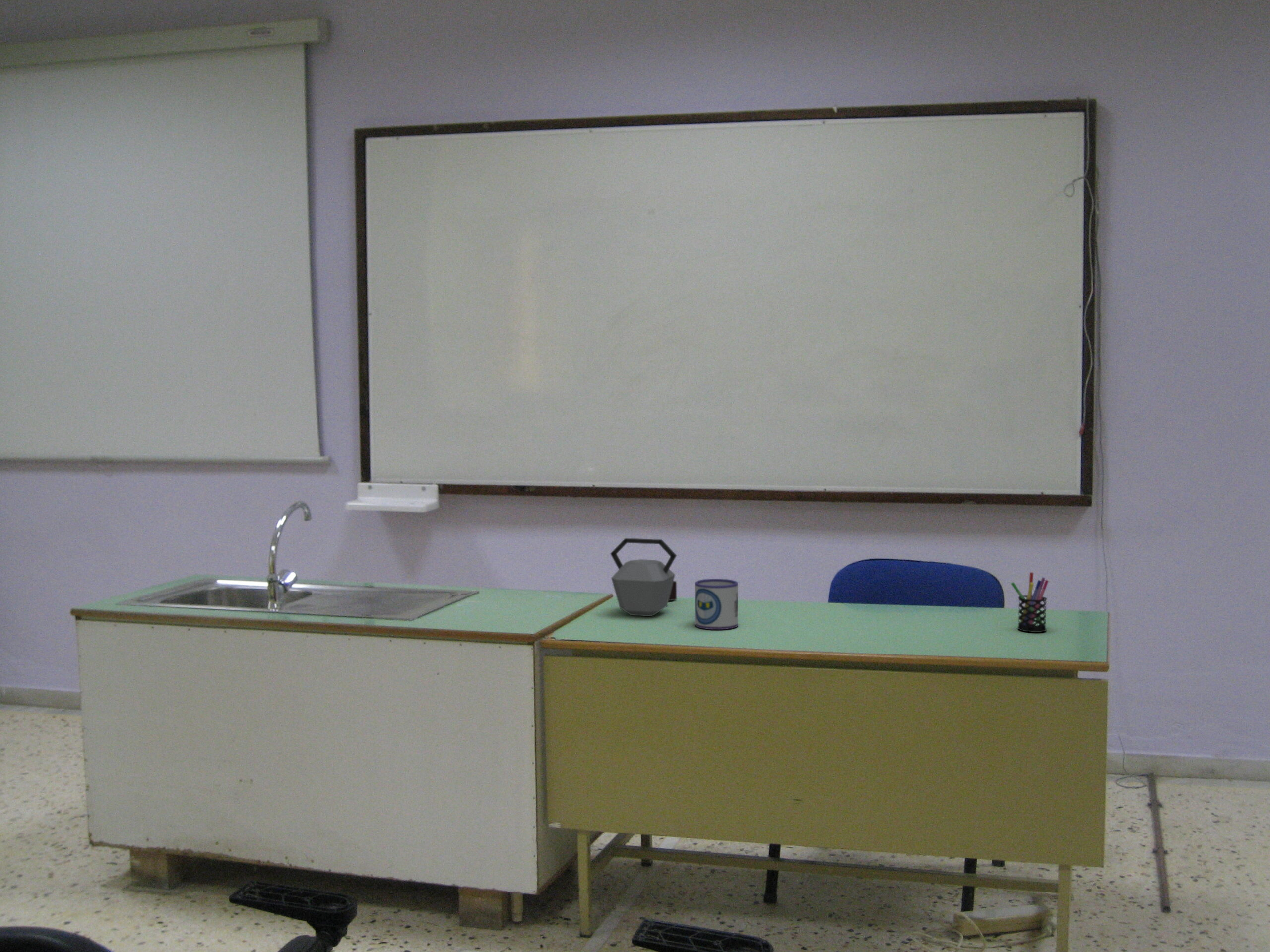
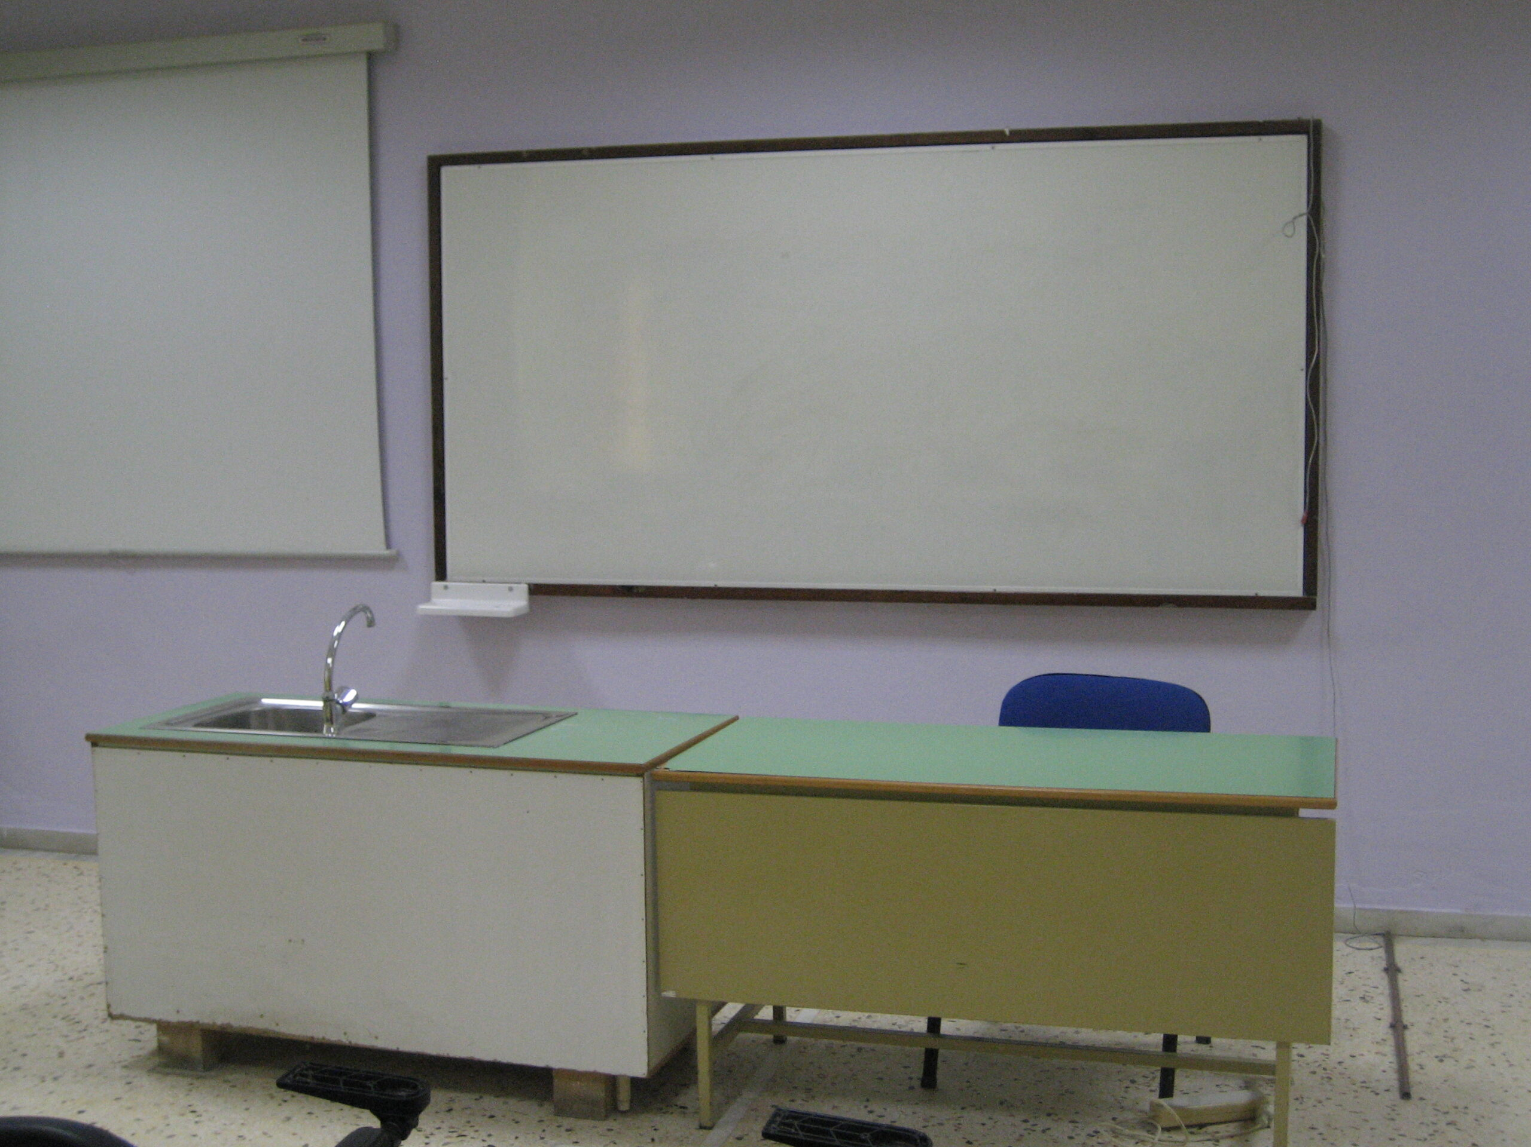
- mug (718, 602)
- kettle (652, 572)
- pen holder (1029, 601)
